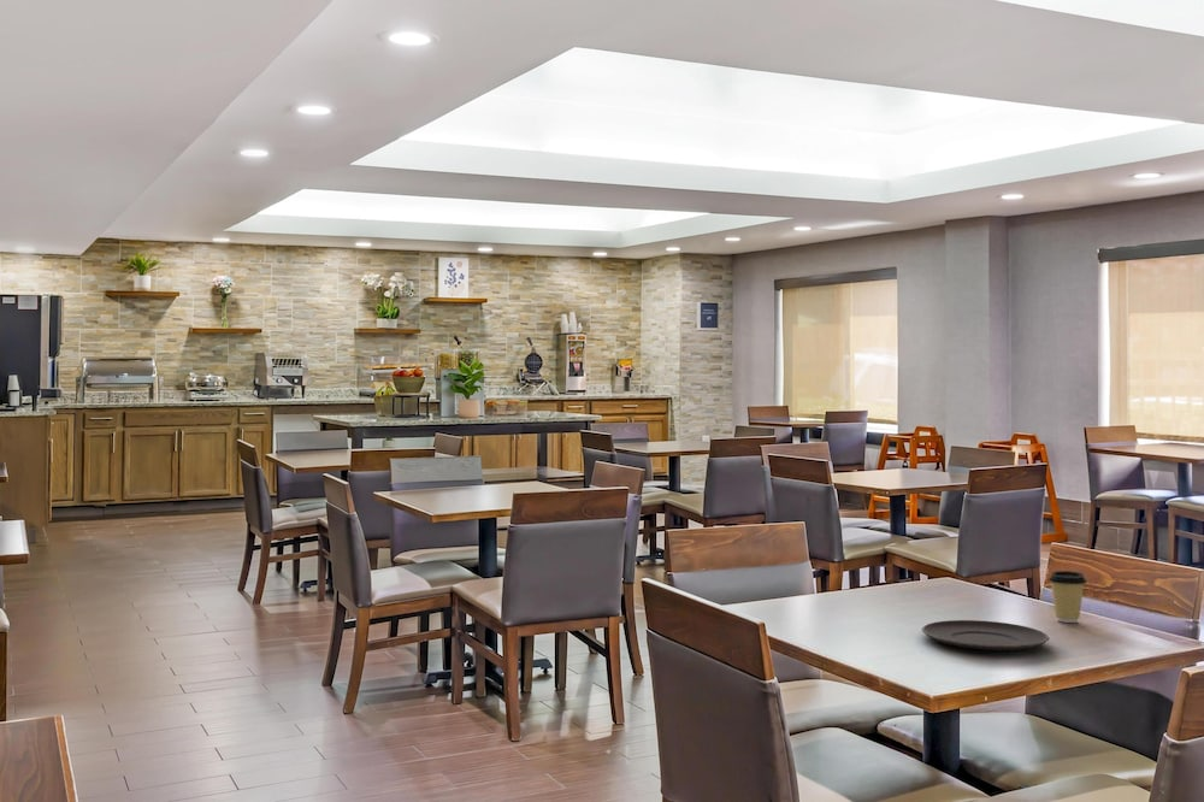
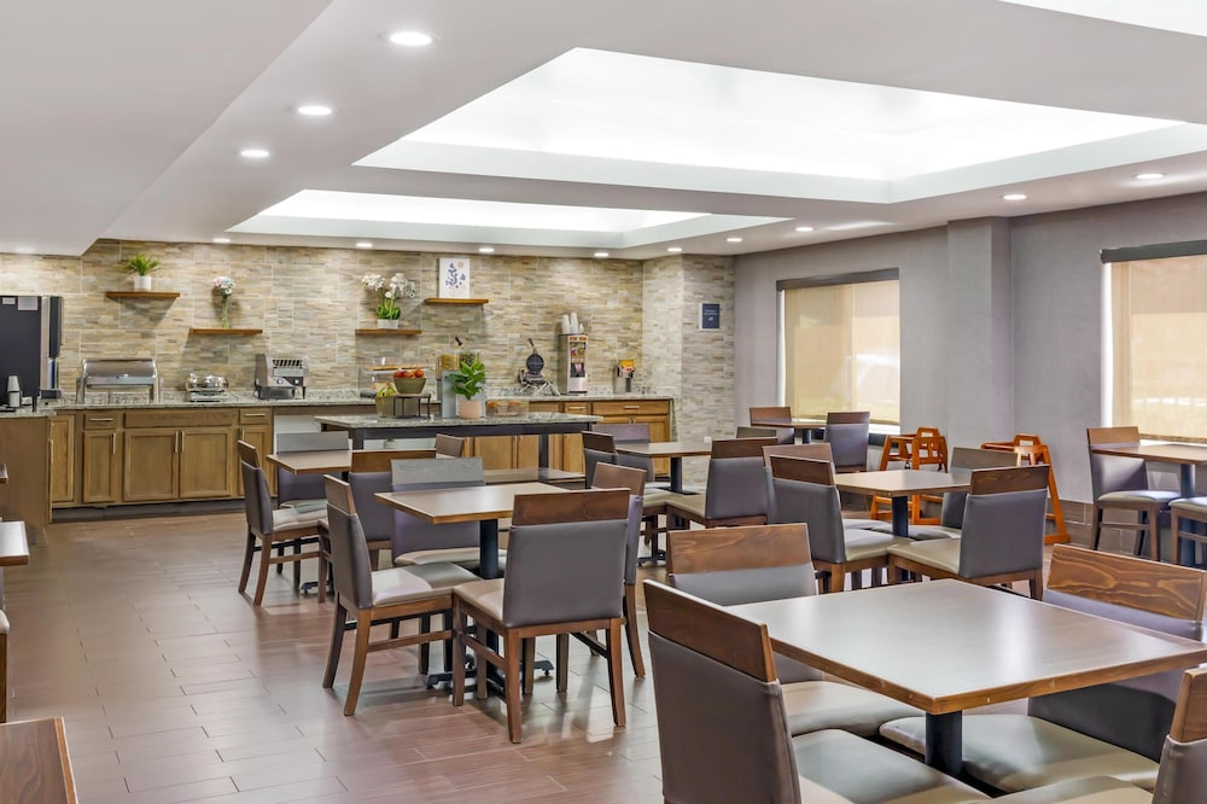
- plate (984, 636)
- coffee cup (1067, 596)
